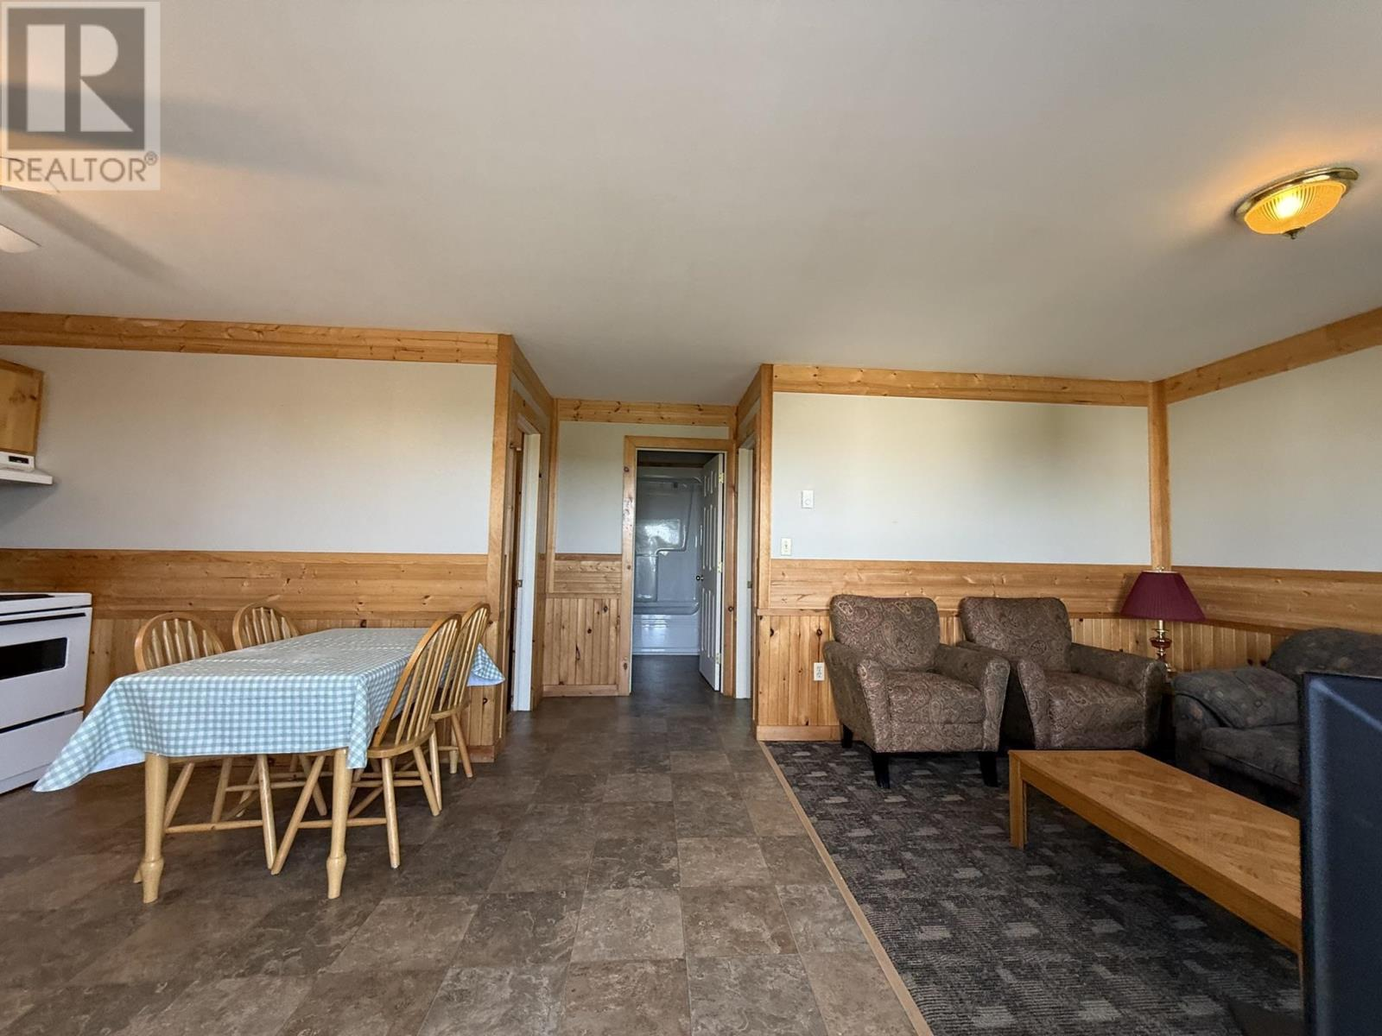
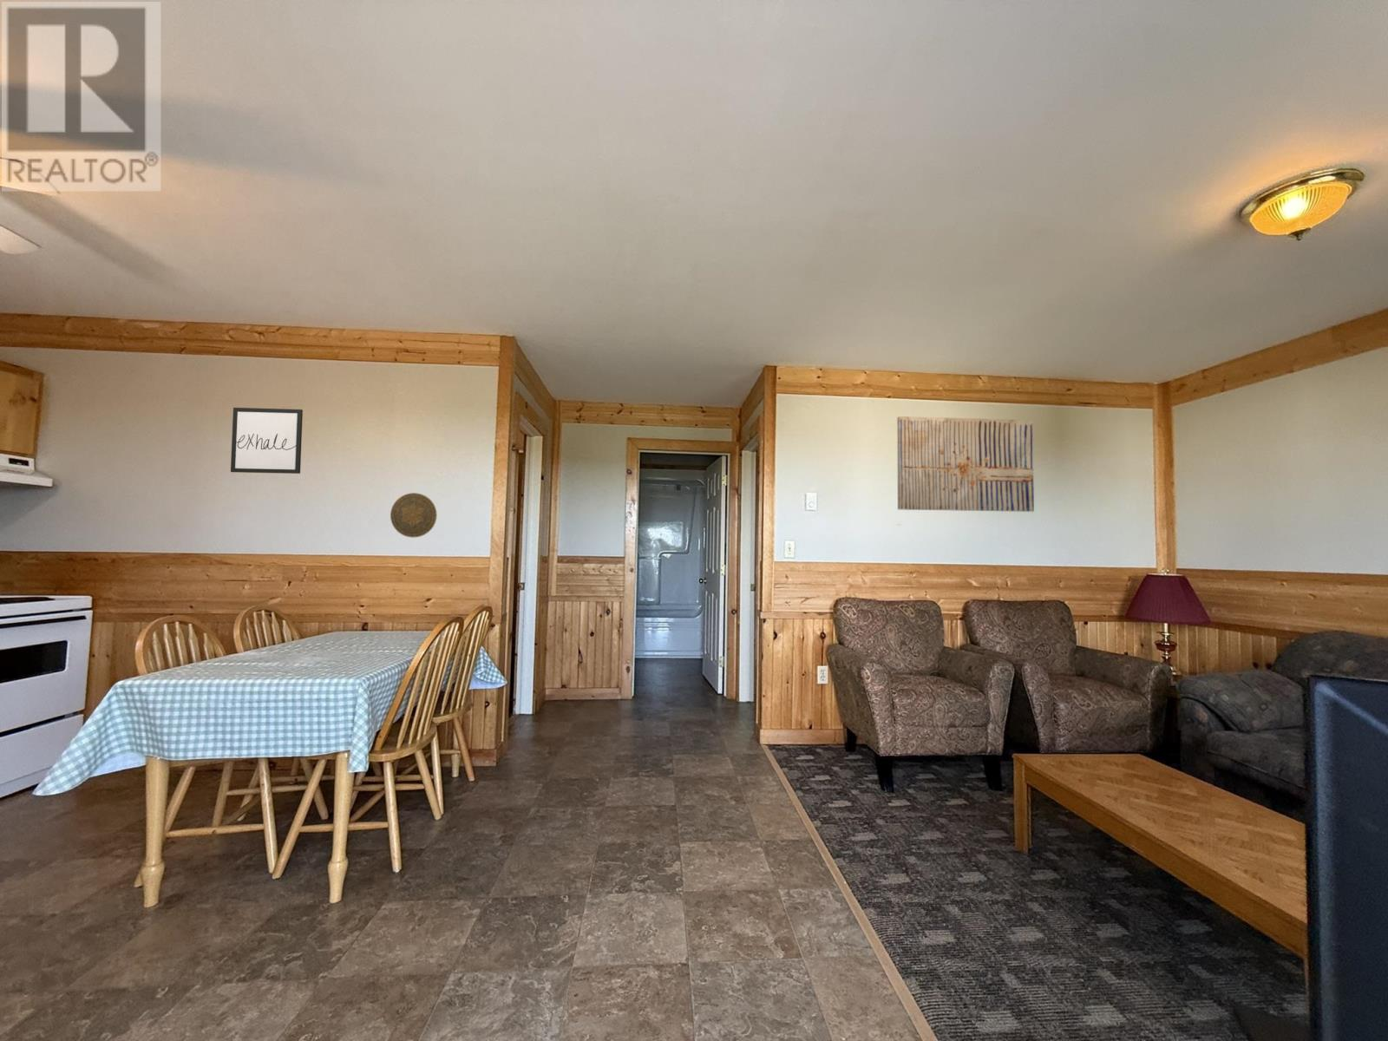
+ wall art (965, 464)
+ wall art (267, 440)
+ decorative plate (413, 514)
